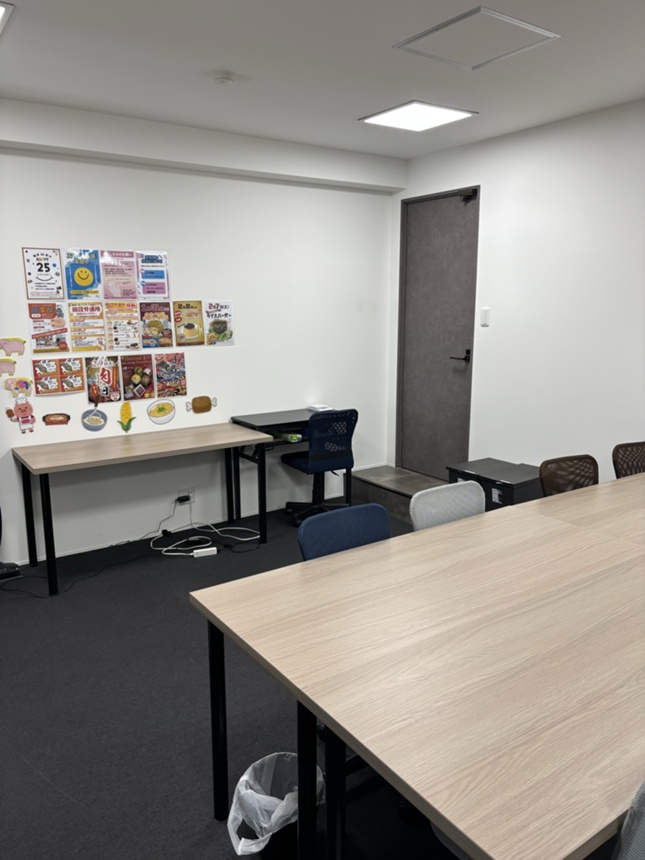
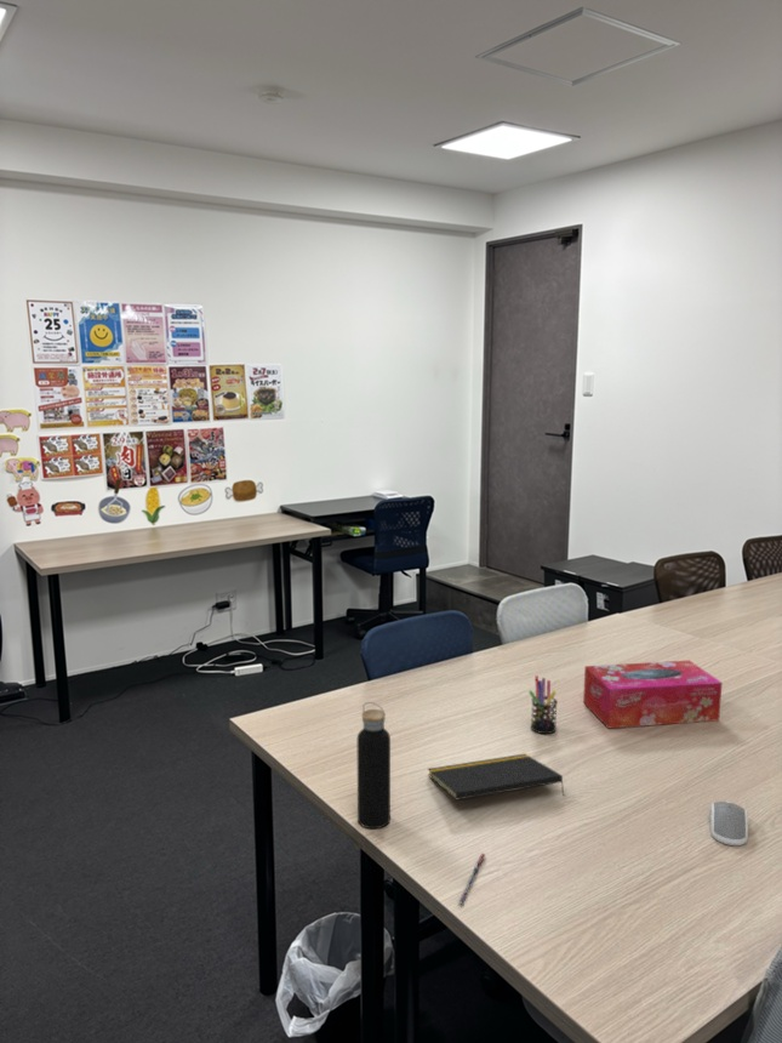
+ water bottle (373, 762)
+ notepad (492, 775)
+ computer mouse (729, 817)
+ pen holder (541, 703)
+ tissue box (650, 693)
+ pen (472, 877)
